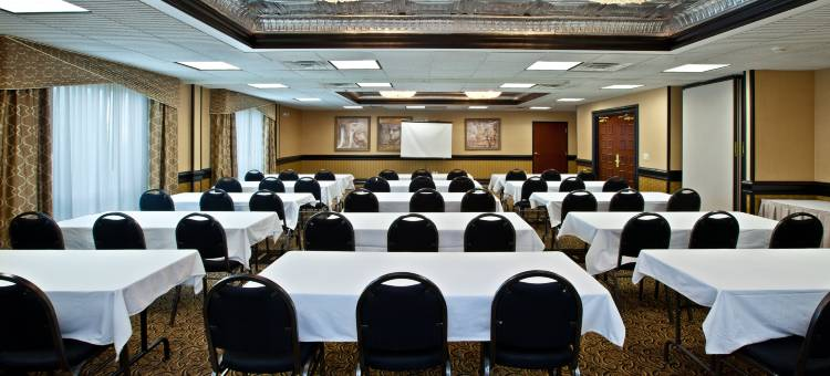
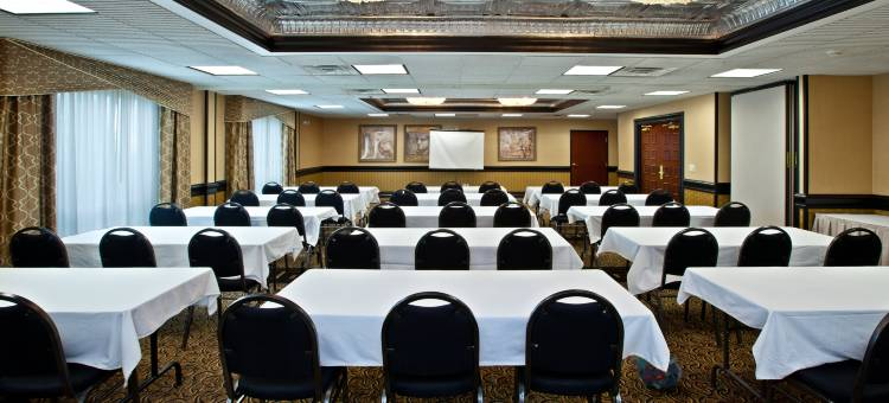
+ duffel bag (658, 370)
